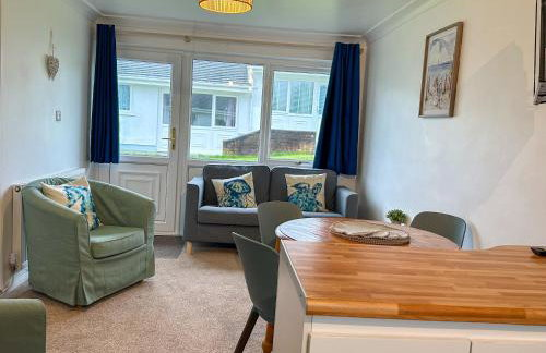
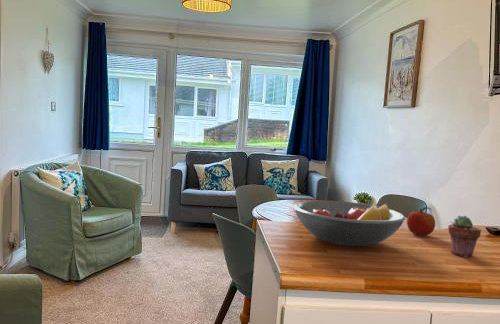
+ fruit (420, 220)
+ fruit bowl (347, 221)
+ potted succulent (463, 234)
